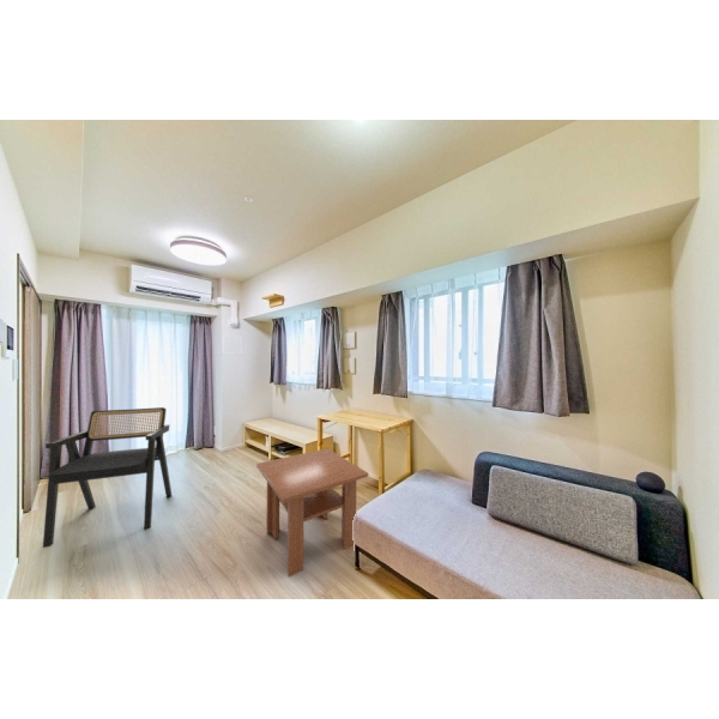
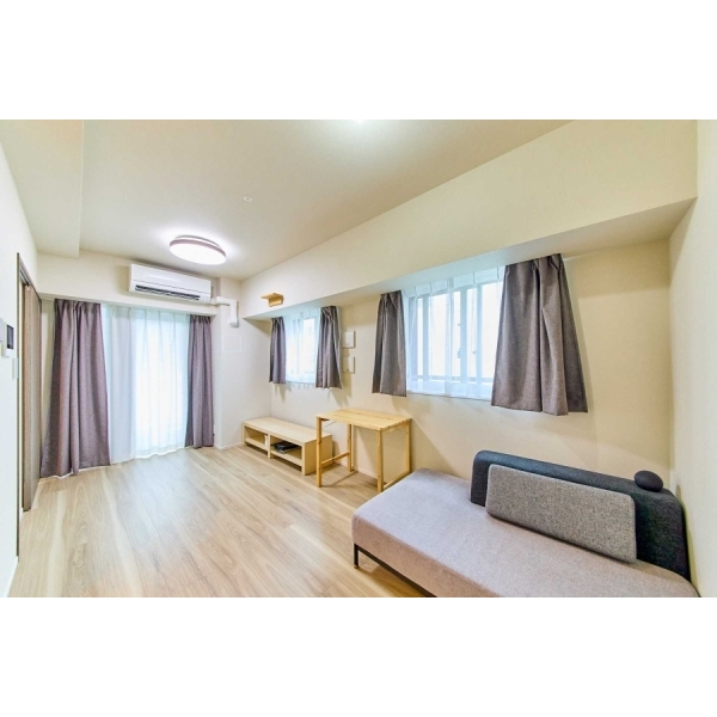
- coffee table (309, 502)
- armchair (119, 464)
